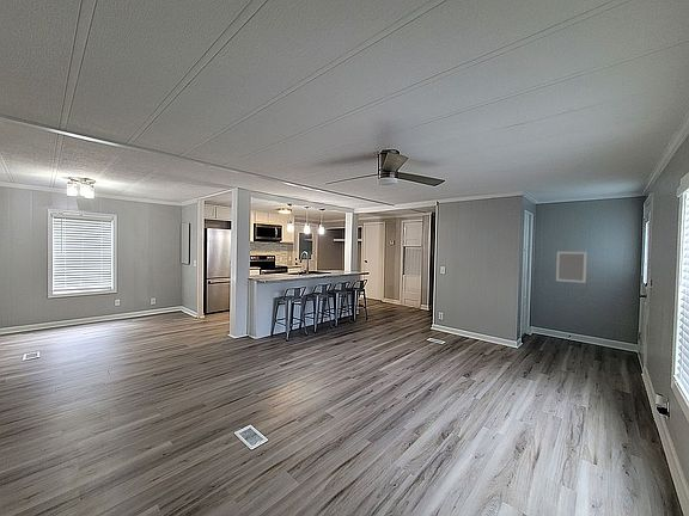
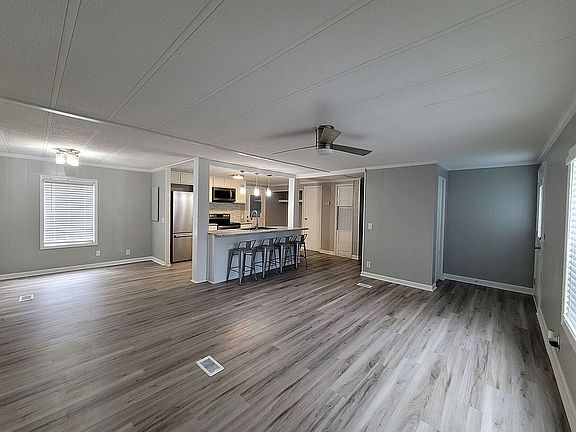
- home mirror (571, 266)
